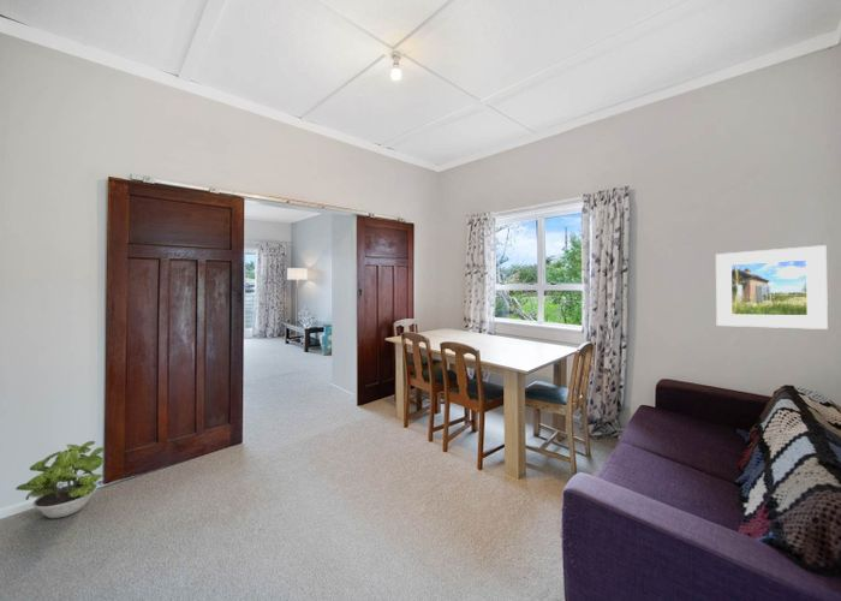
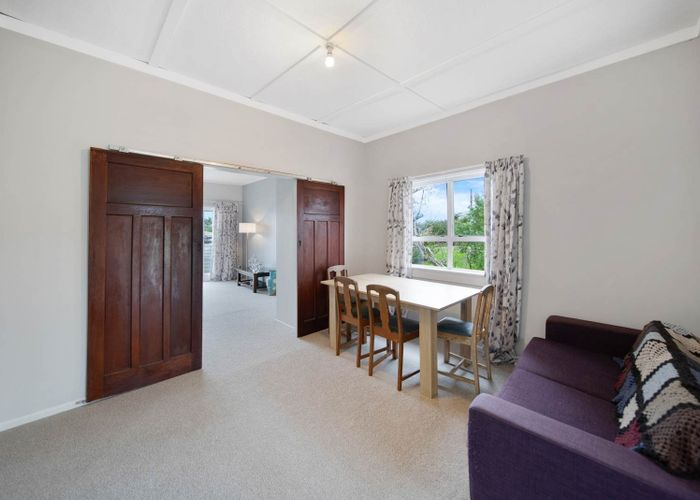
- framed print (767, 288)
- potted plant (62, 478)
